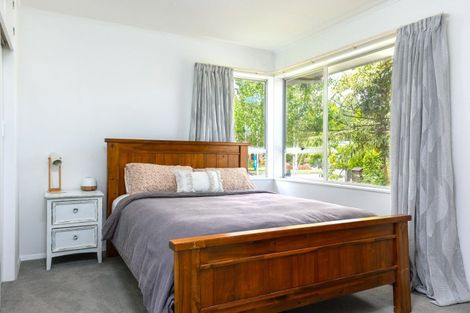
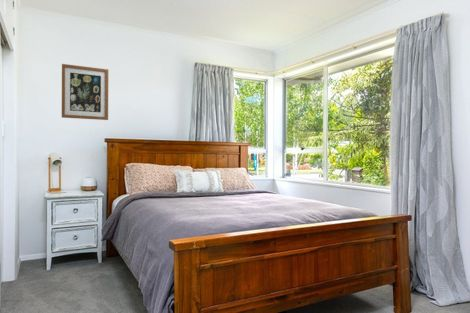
+ wall art (85, 92)
